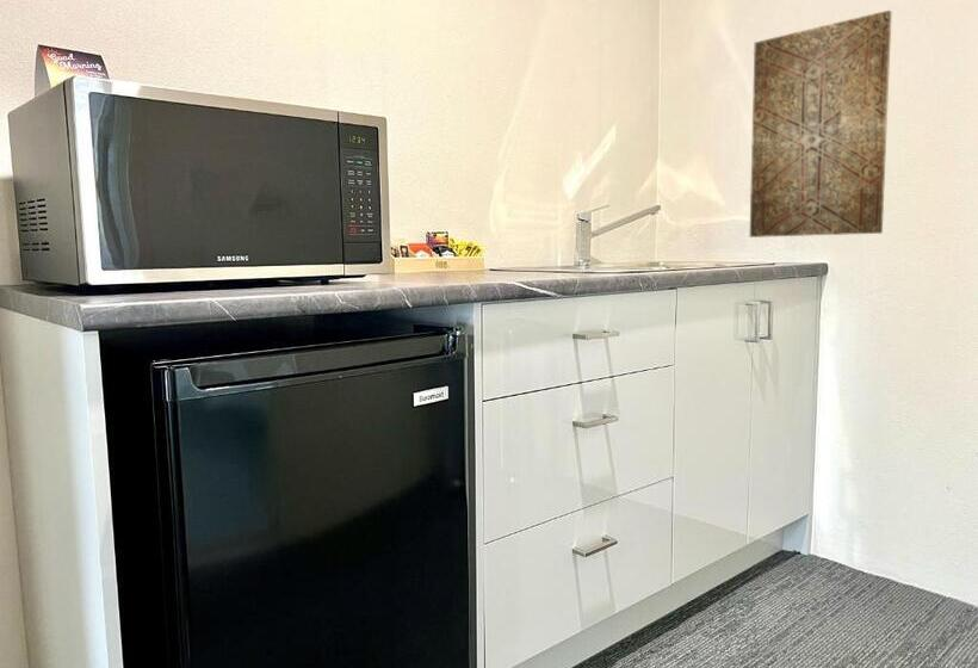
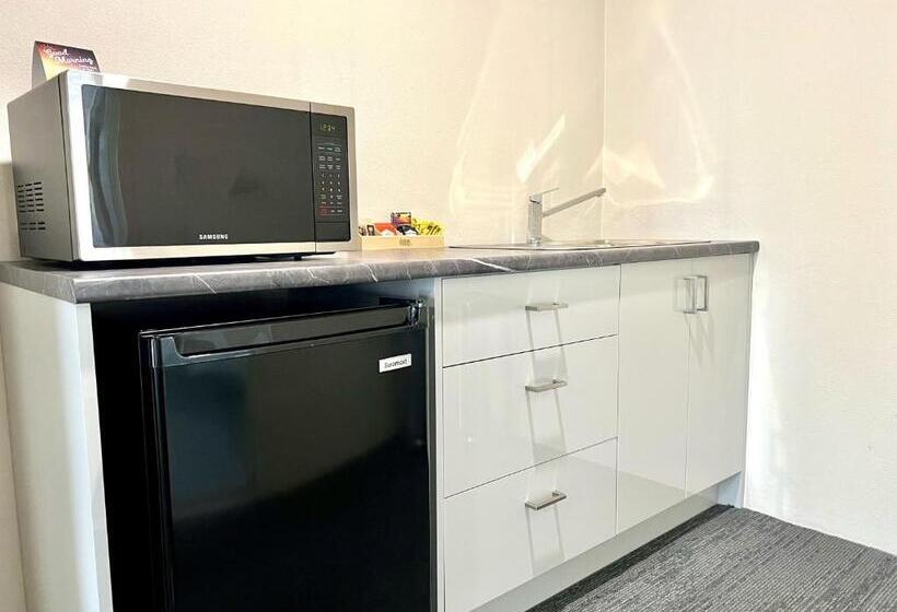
- wall art (815, 132)
